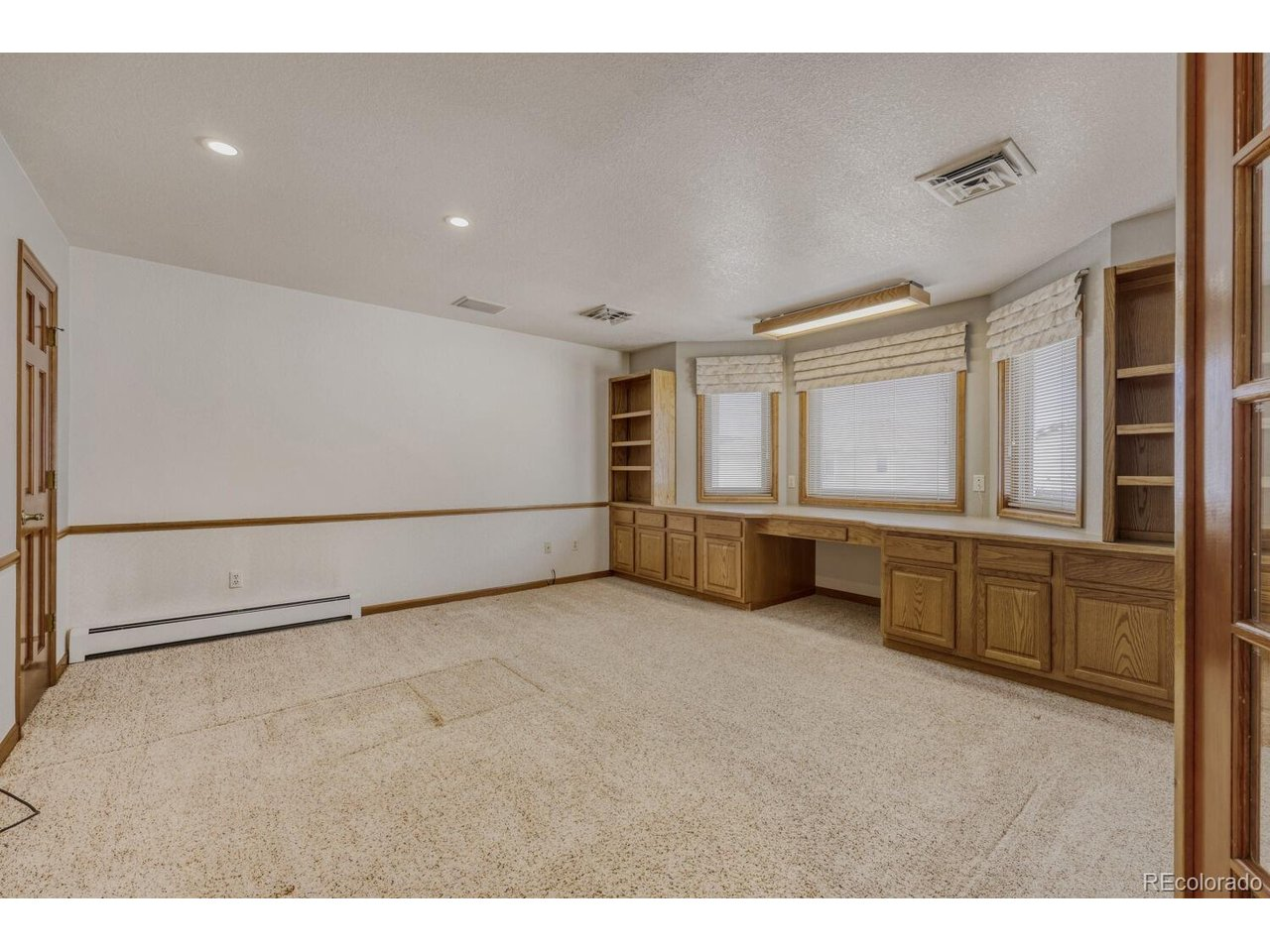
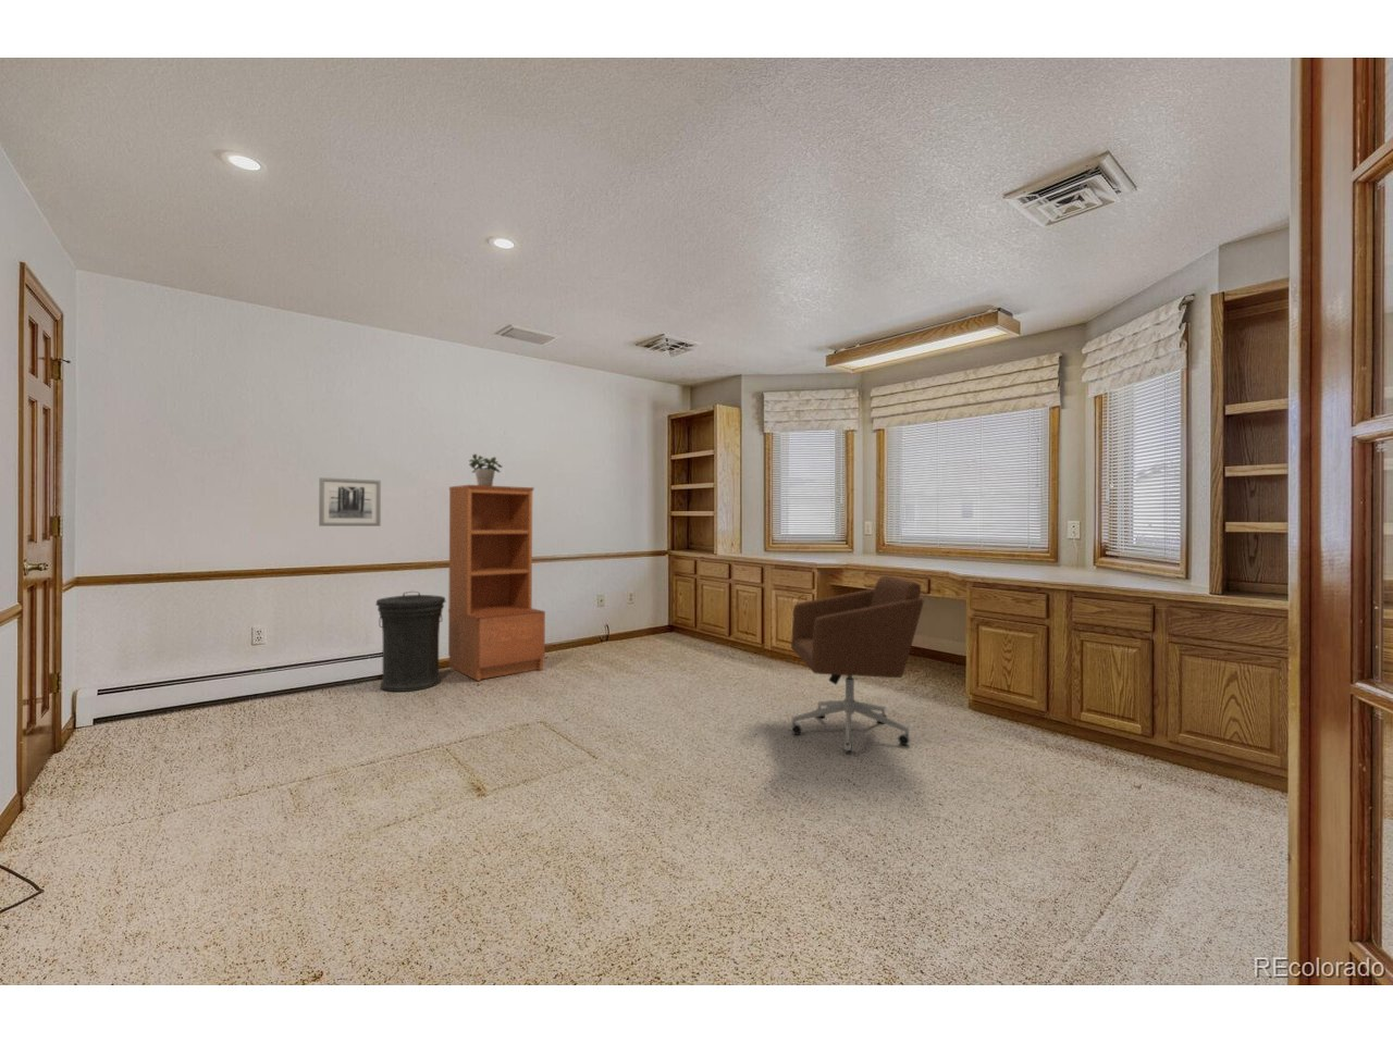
+ potted plant (485, 469)
+ bookshelf (496, 578)
+ office chair (851, 656)
+ wall art (350, 502)
+ trash can (410, 637)
